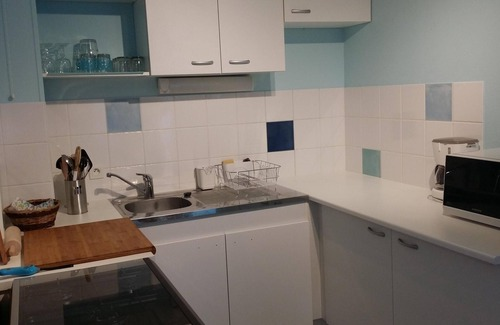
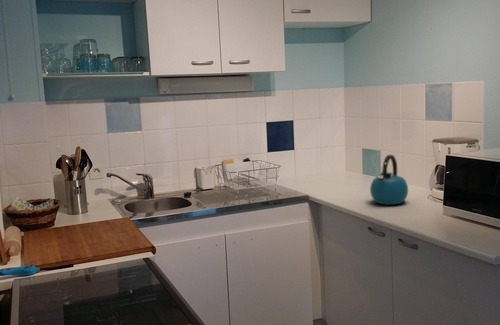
+ kettle (388, 179)
